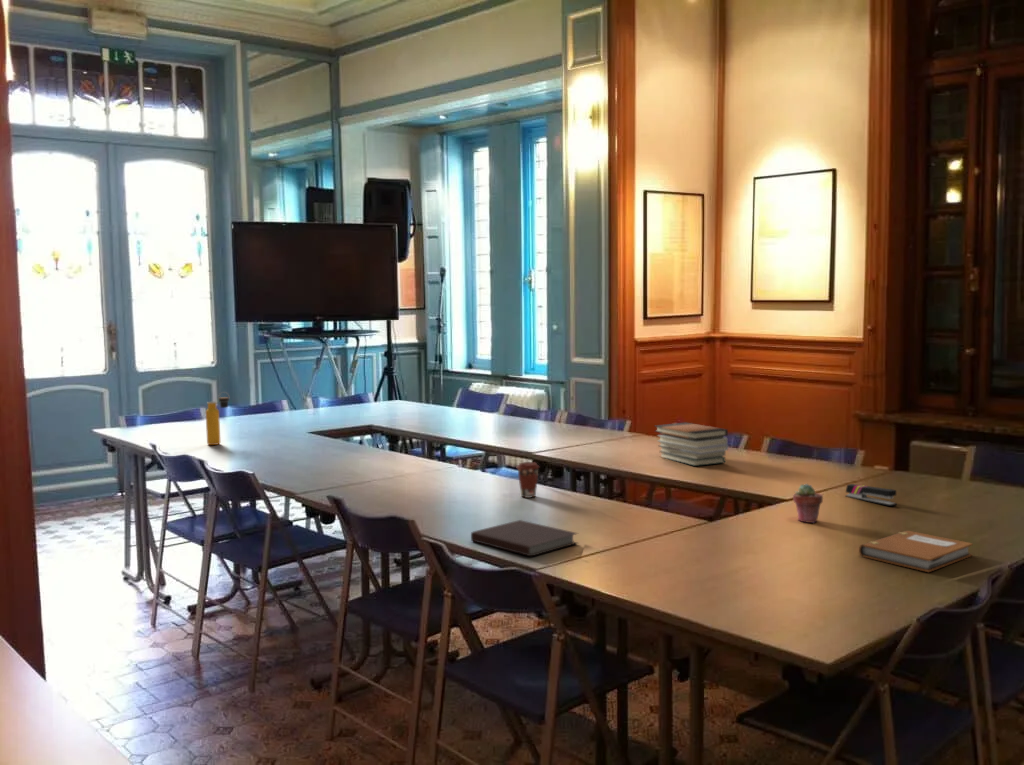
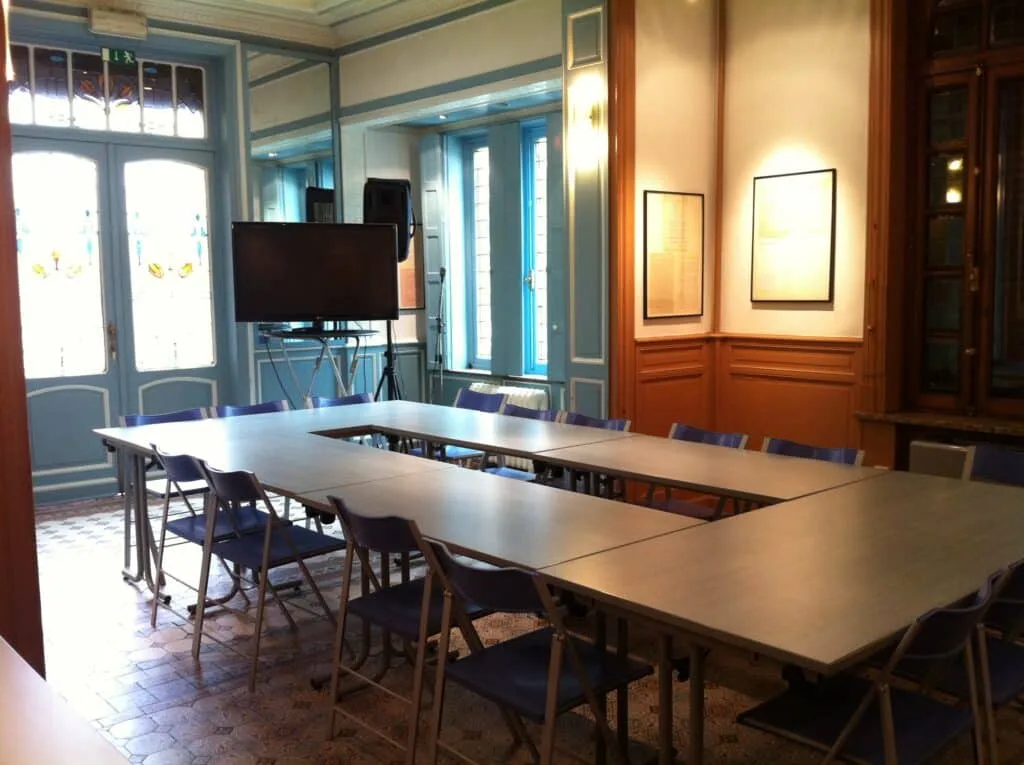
- water bottle (218, 418)
- potted succulent (807, 502)
- stapler (870, 493)
- notebook (916, 549)
- book stack (691, 443)
- coffee cup (528, 479)
- notebook (524, 537)
